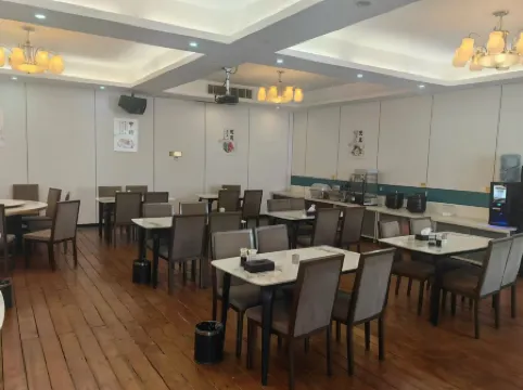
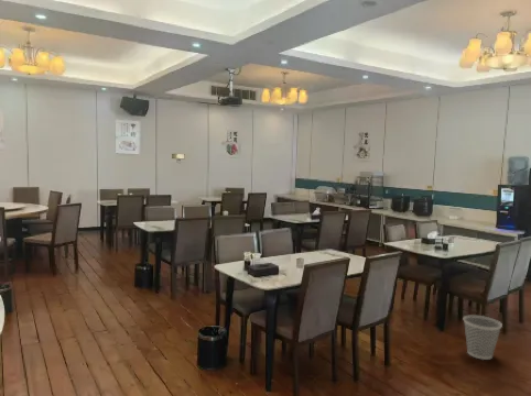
+ wastebasket (480, 338)
